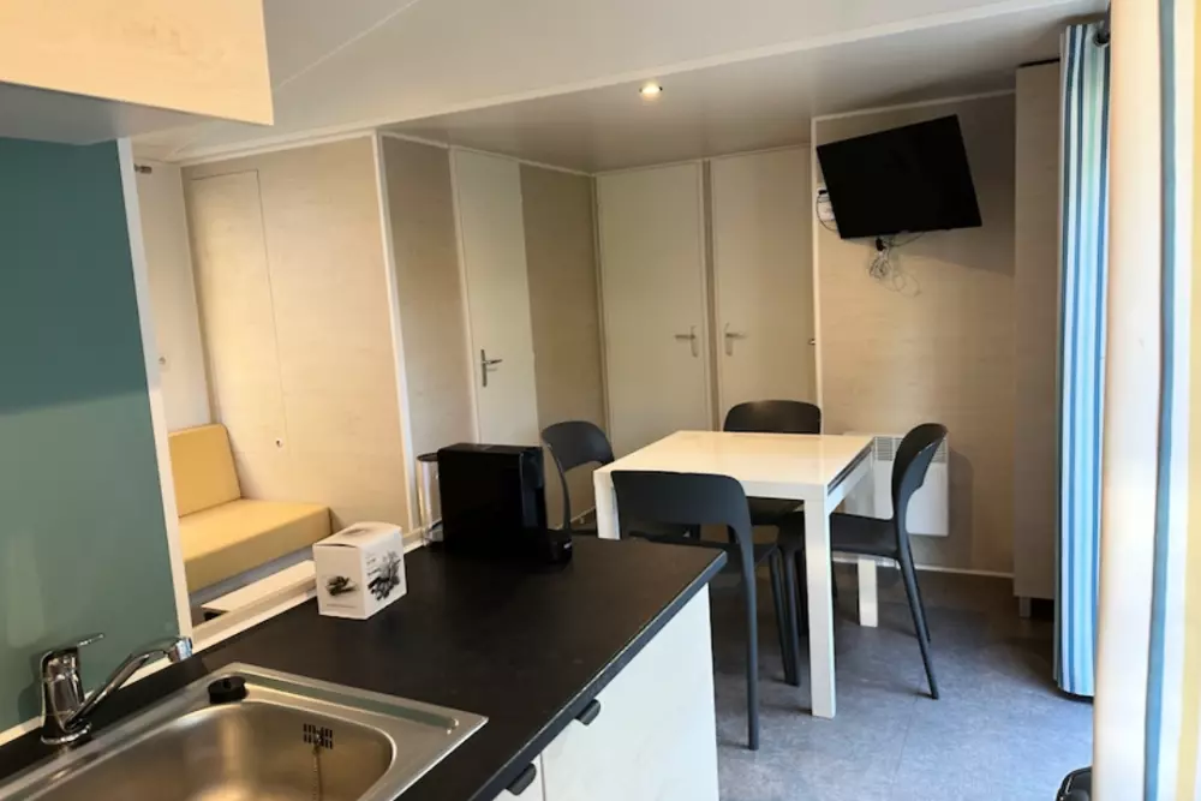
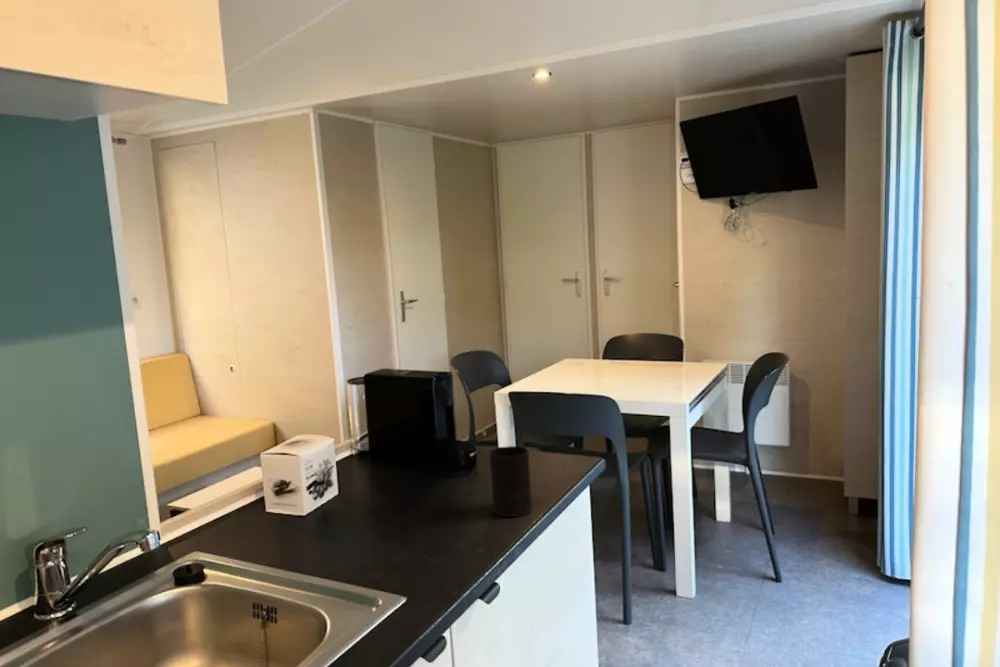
+ cup (510, 480)
